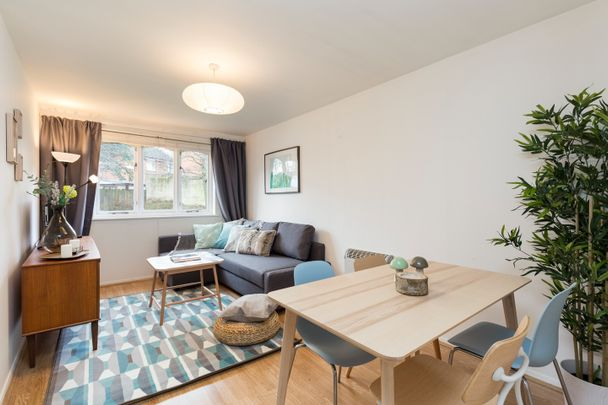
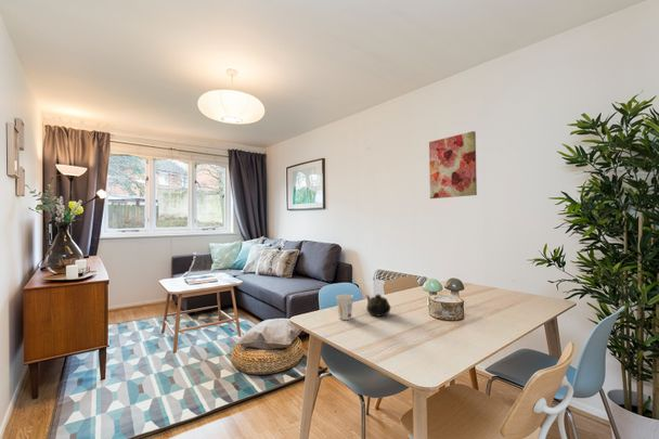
+ wall art (451, 167)
+ cup (345, 307)
+ teapot (377, 304)
